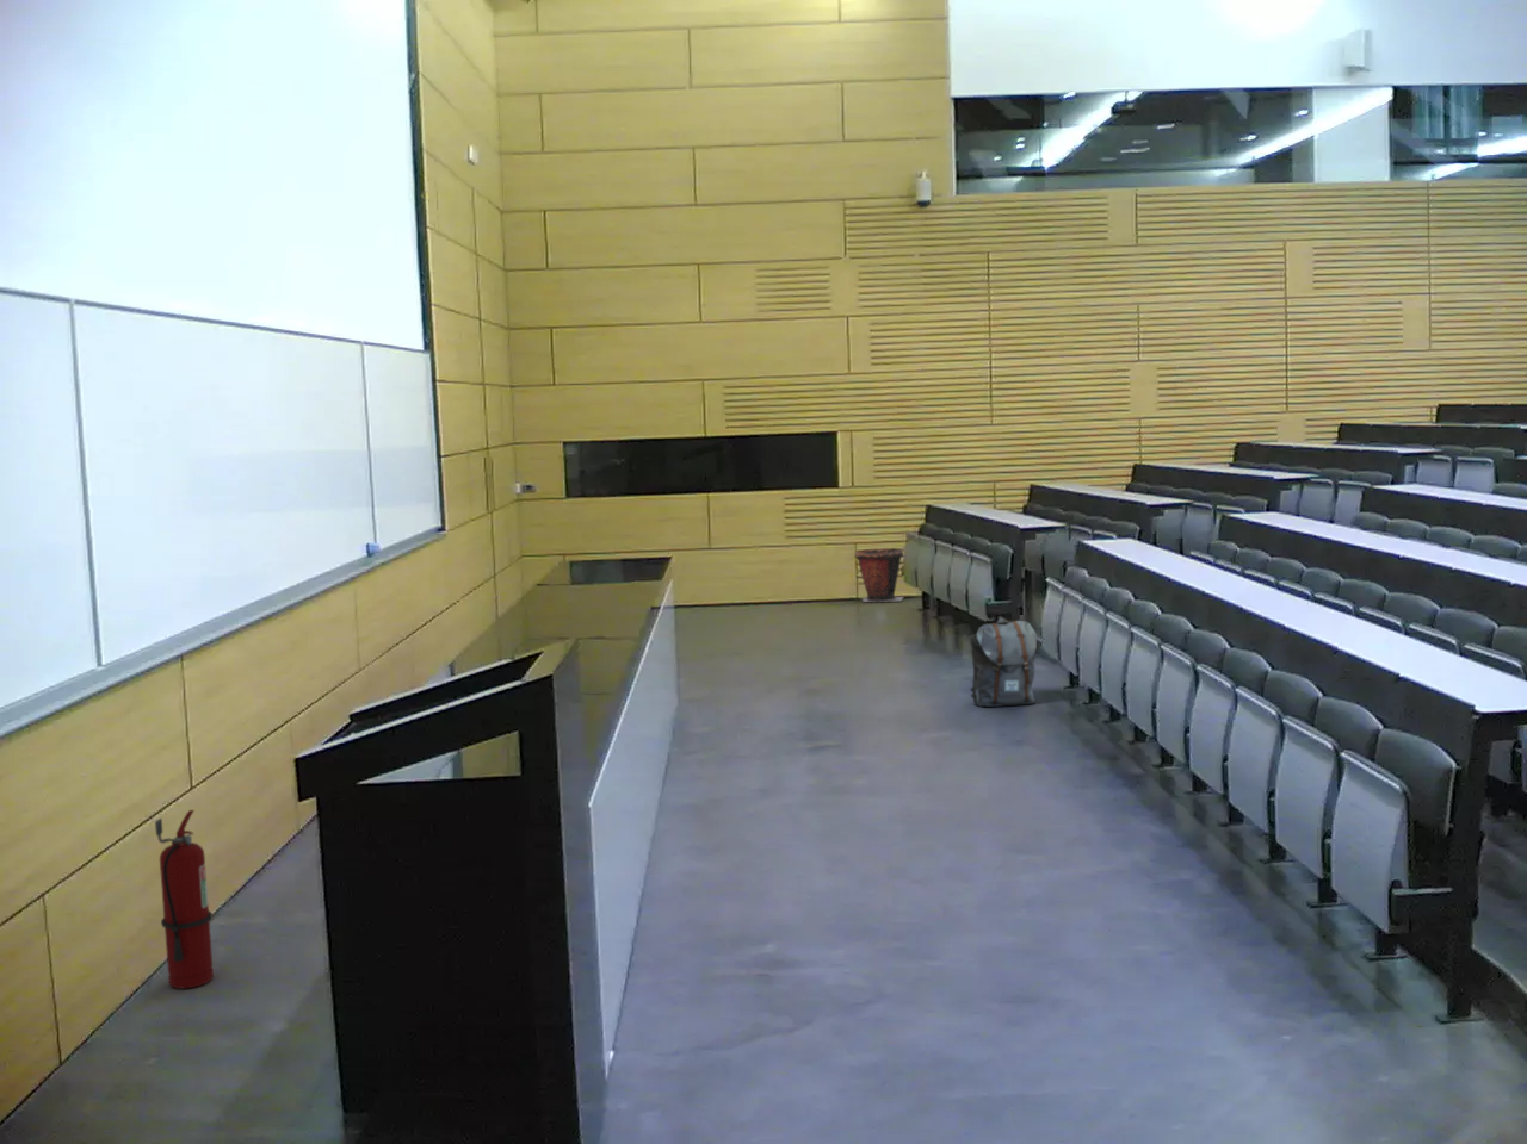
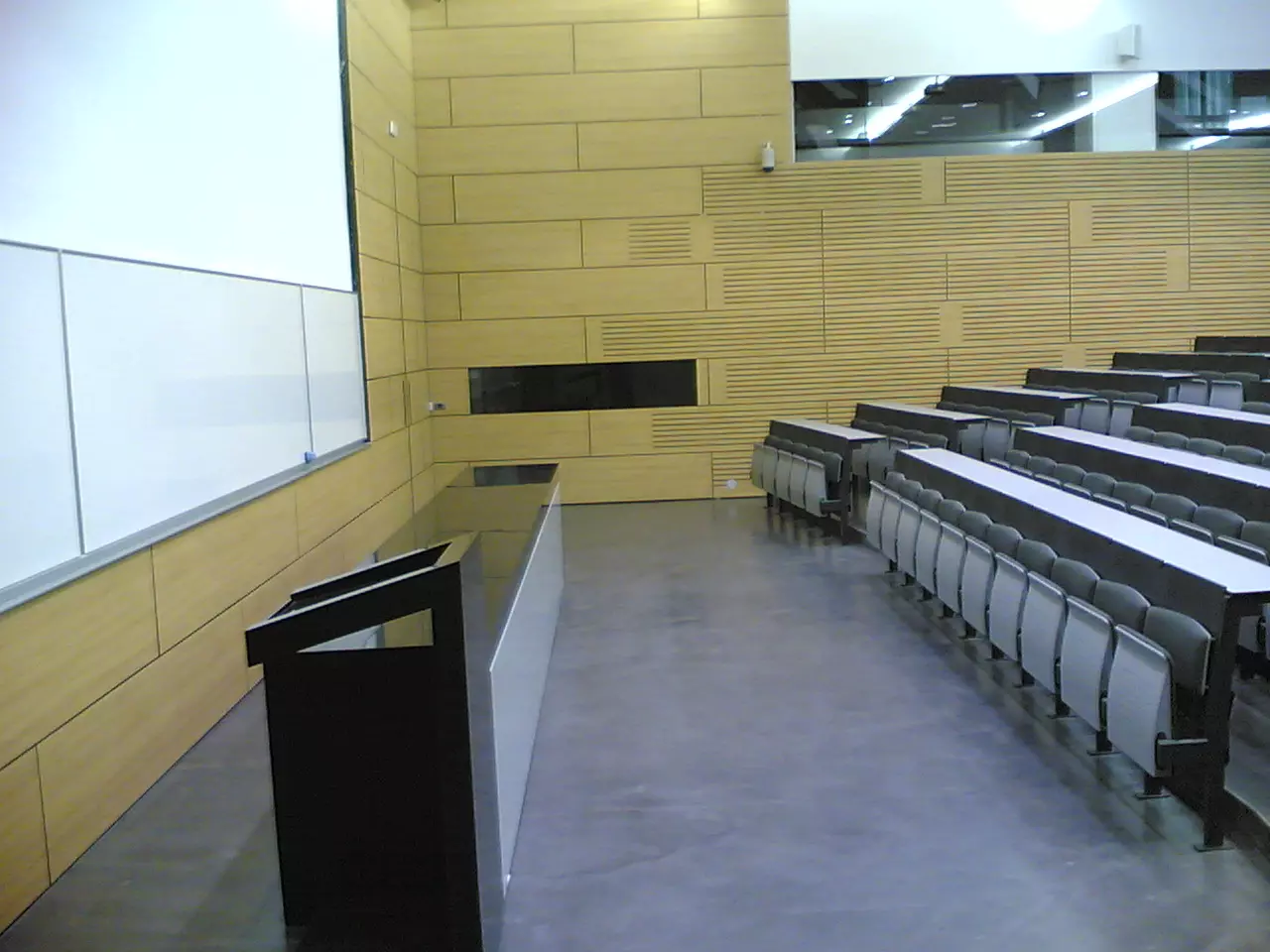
- waste bin (880, 573)
- backpack (1002, 660)
- fire extinguisher (183, 901)
